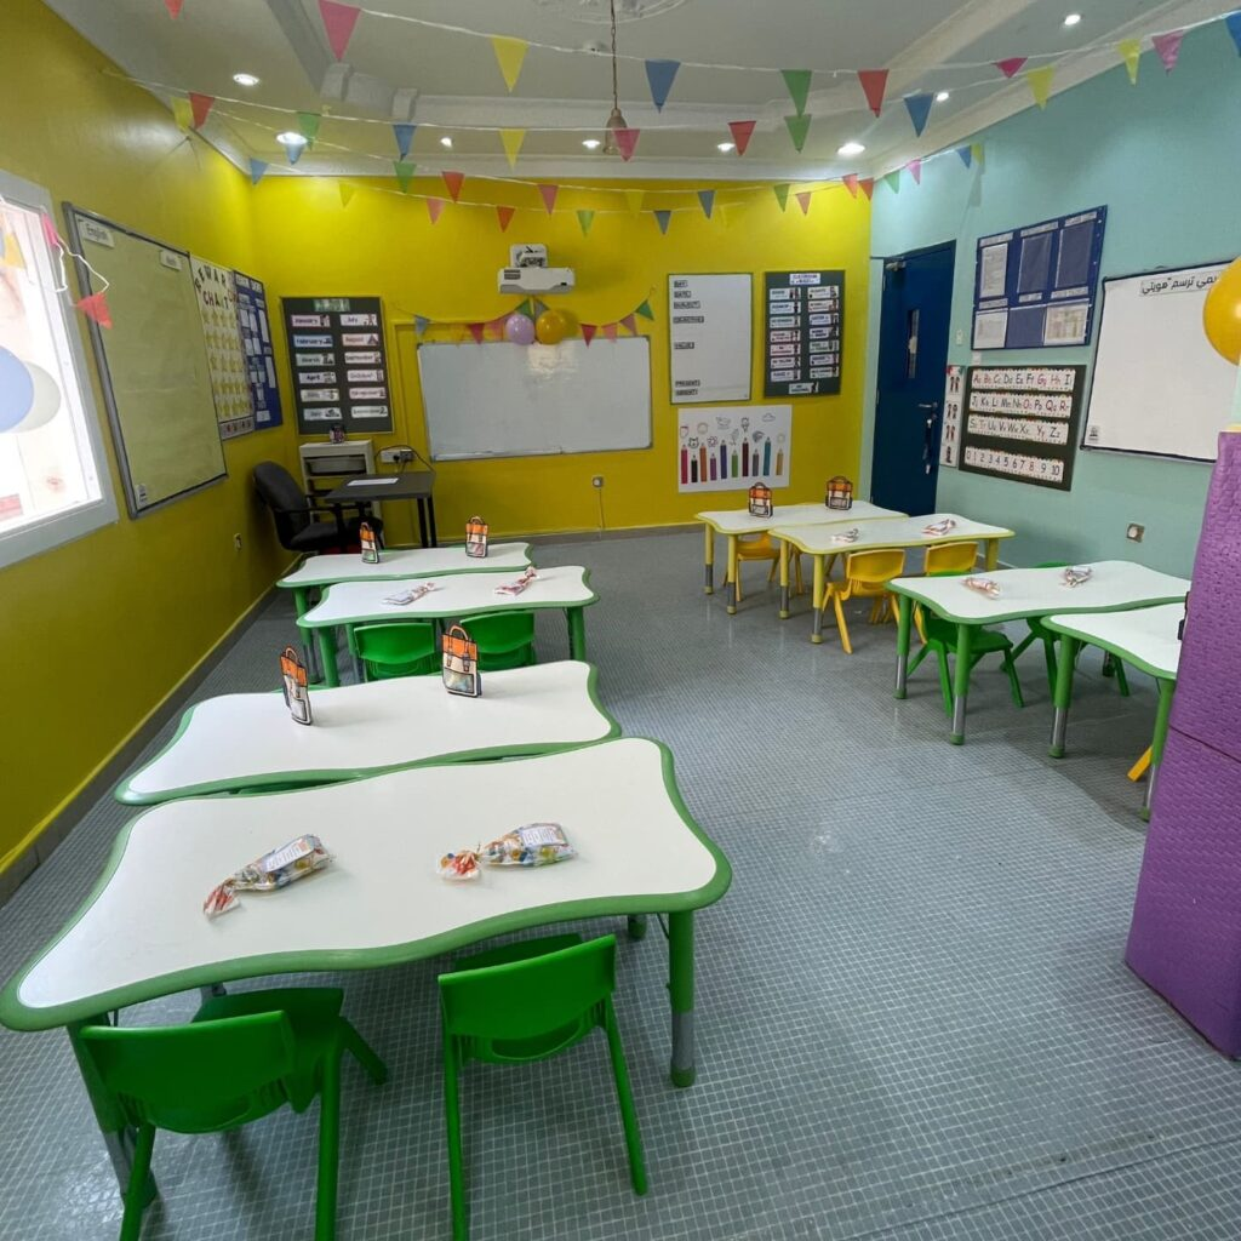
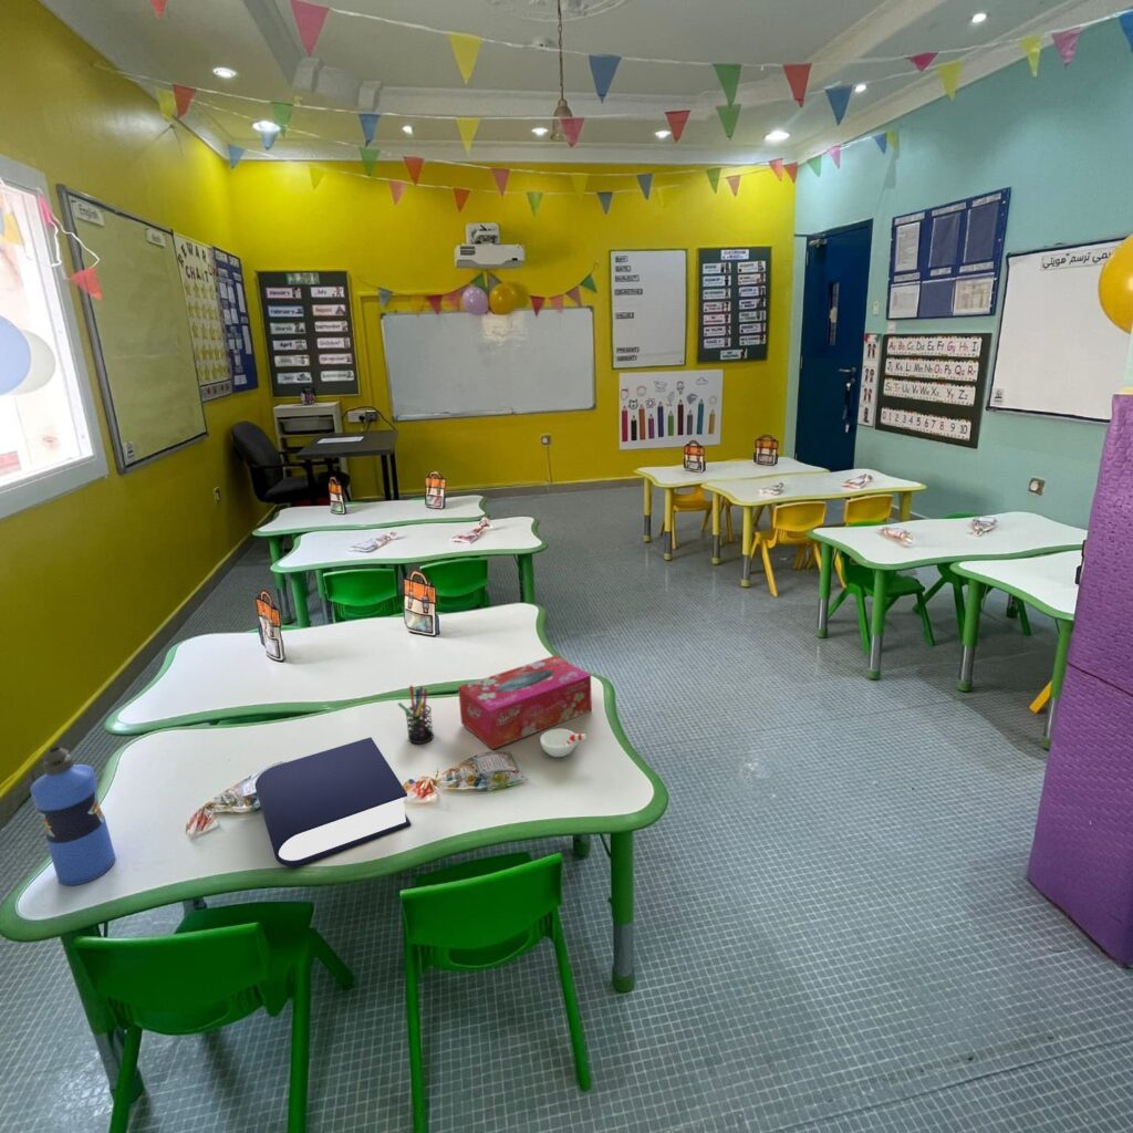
+ book (330, 798)
+ cup (562, 744)
+ tissue box (526, 698)
+ pen holder (415, 714)
+ water bottle (71, 810)
